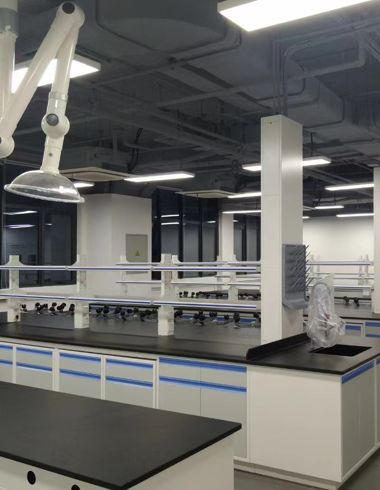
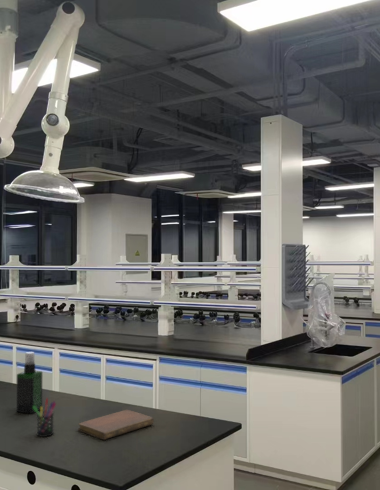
+ spray bottle (29, 381)
+ pen holder (43, 417)
+ notebook (116, 423)
